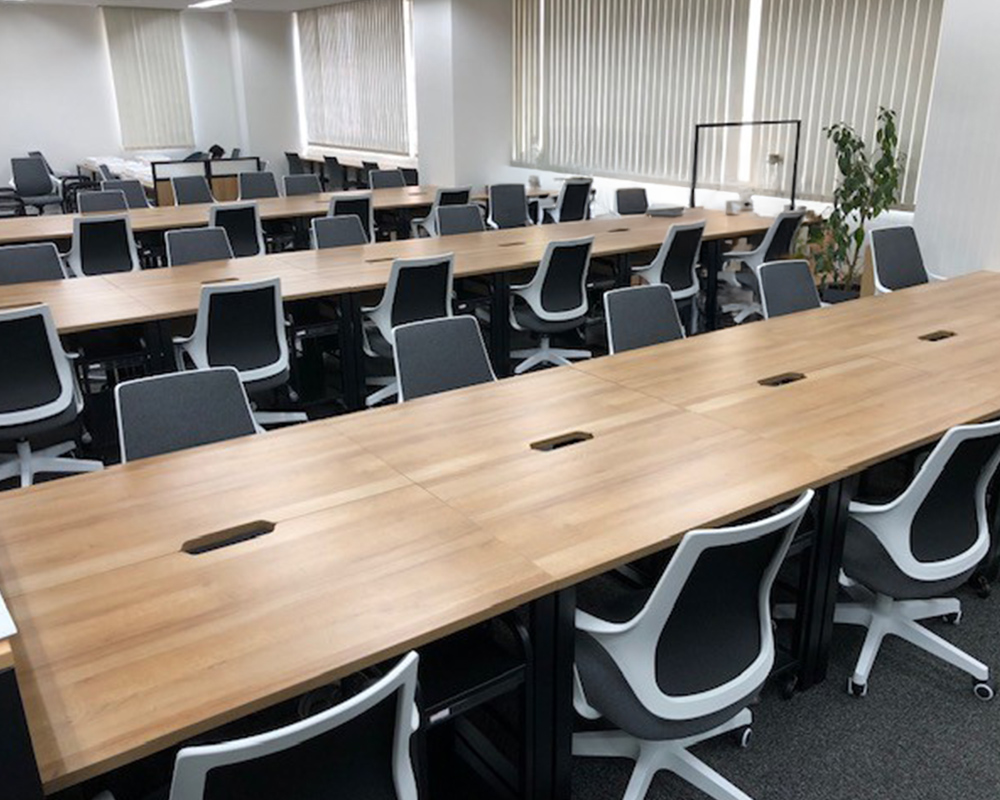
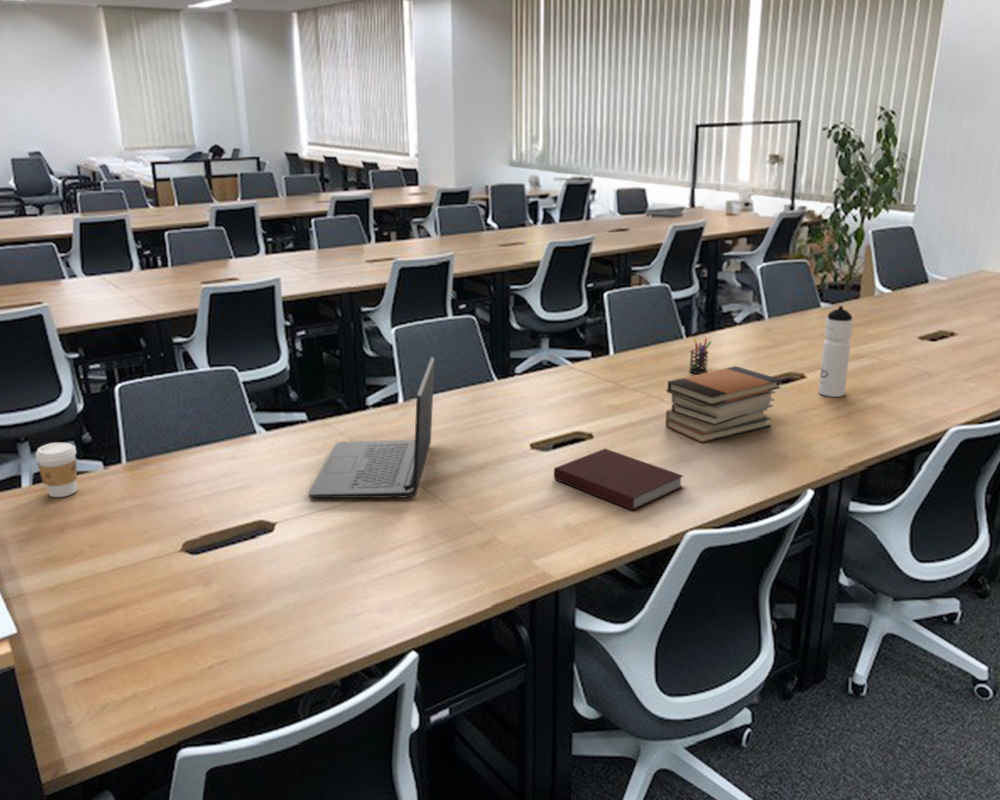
+ book stack (722, 403)
+ pen holder (701, 354)
+ notebook (617, 477)
+ coffee cup (59, 469)
+ water bottle (836, 350)
+ laptop (374, 441)
